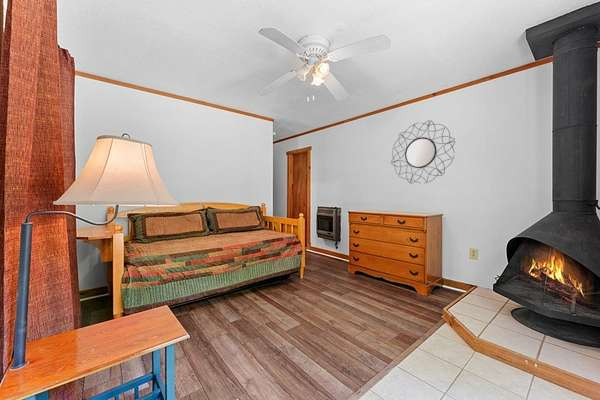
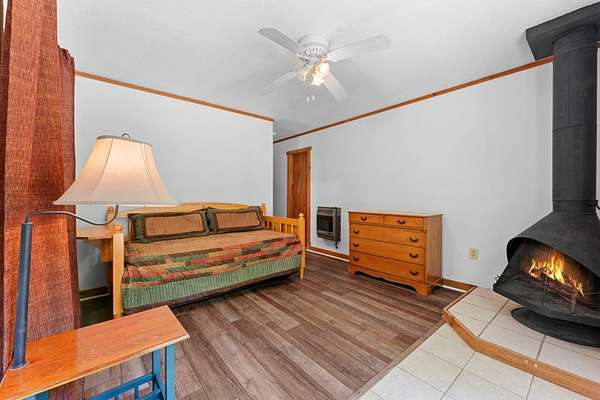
- home mirror (420, 152)
